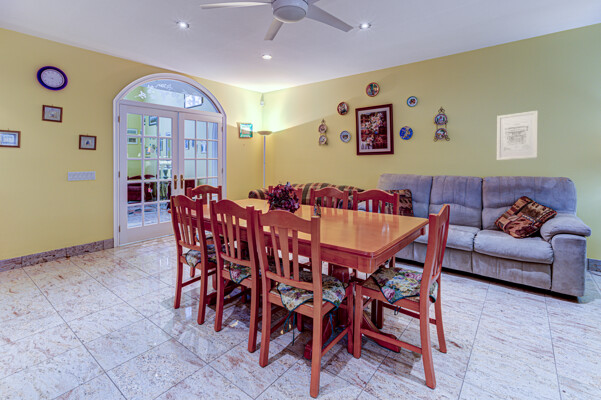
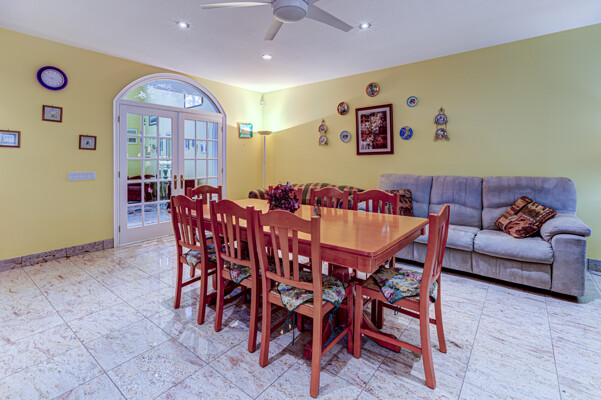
- wall art (516, 136)
